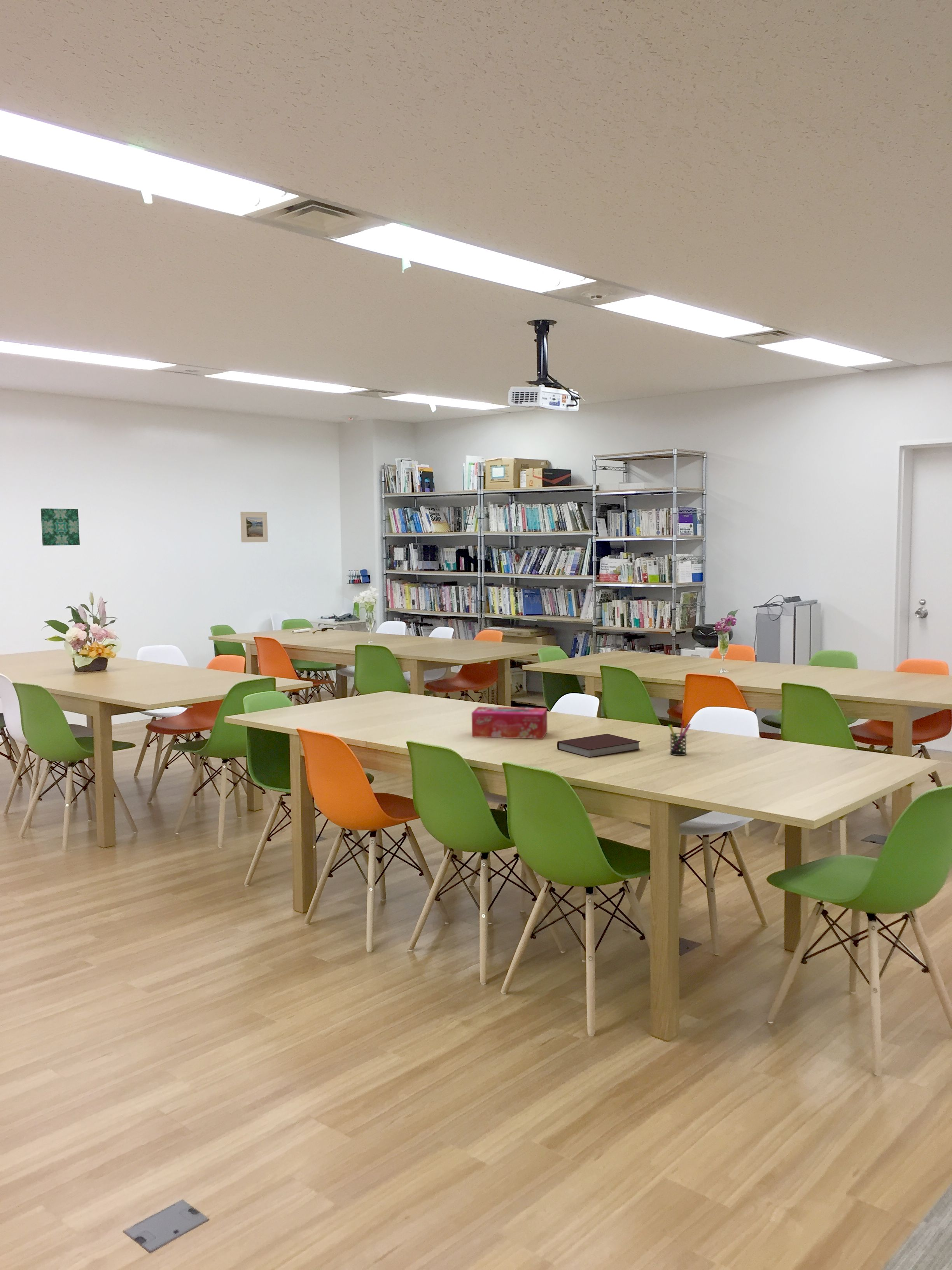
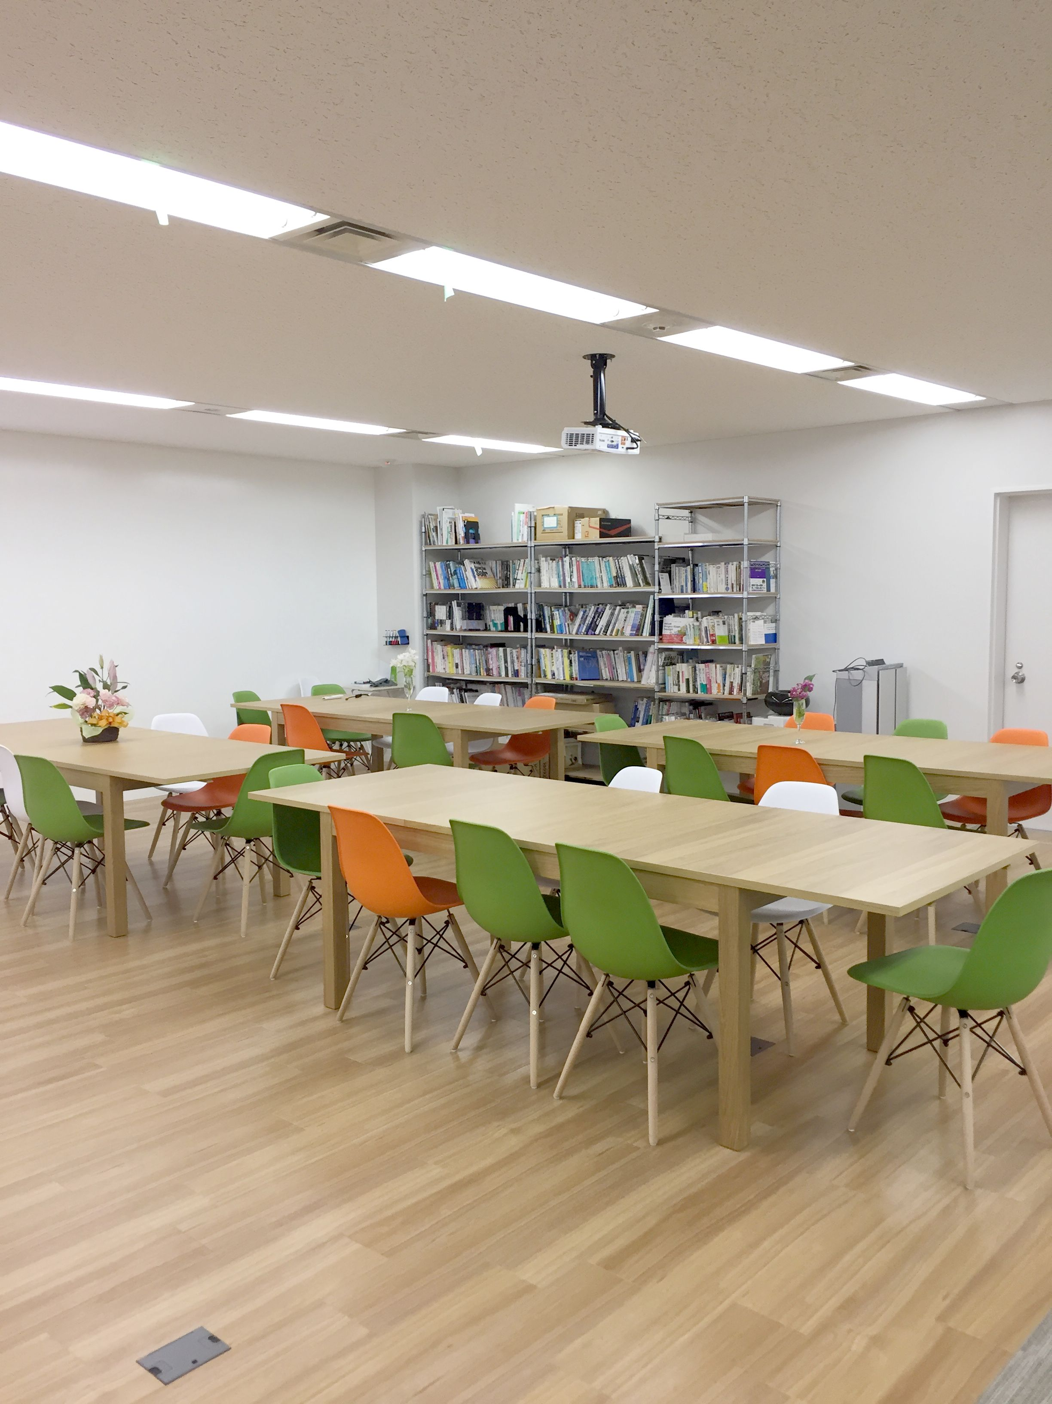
- wall art (60, 527)
- pen holder (677, 737)
- tissue box (510, 722)
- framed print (254, 527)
- notebook (598, 745)
